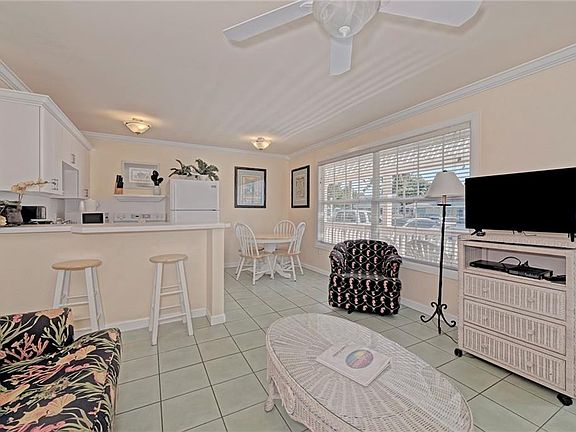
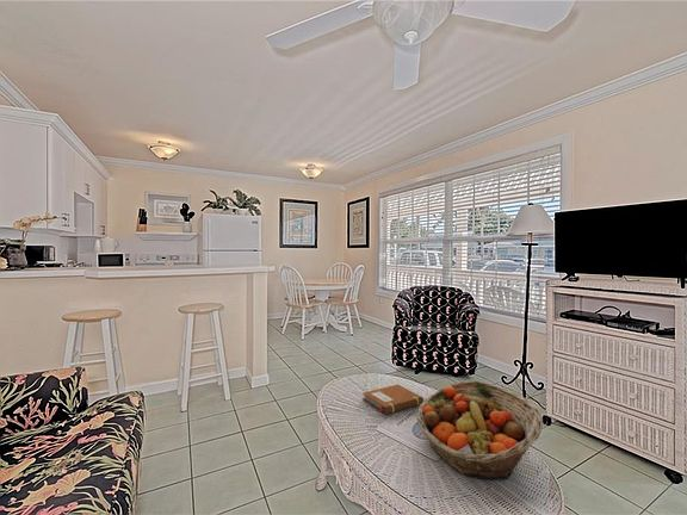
+ notebook (391, 398)
+ fruit basket (474, 423)
